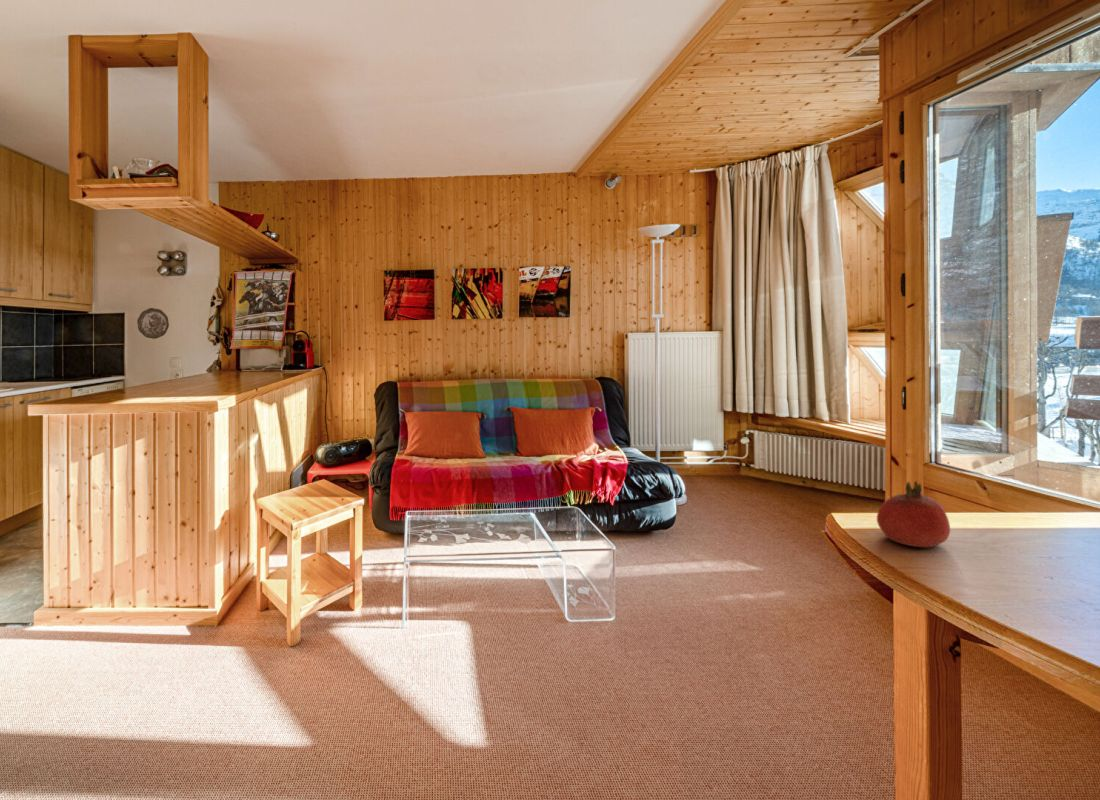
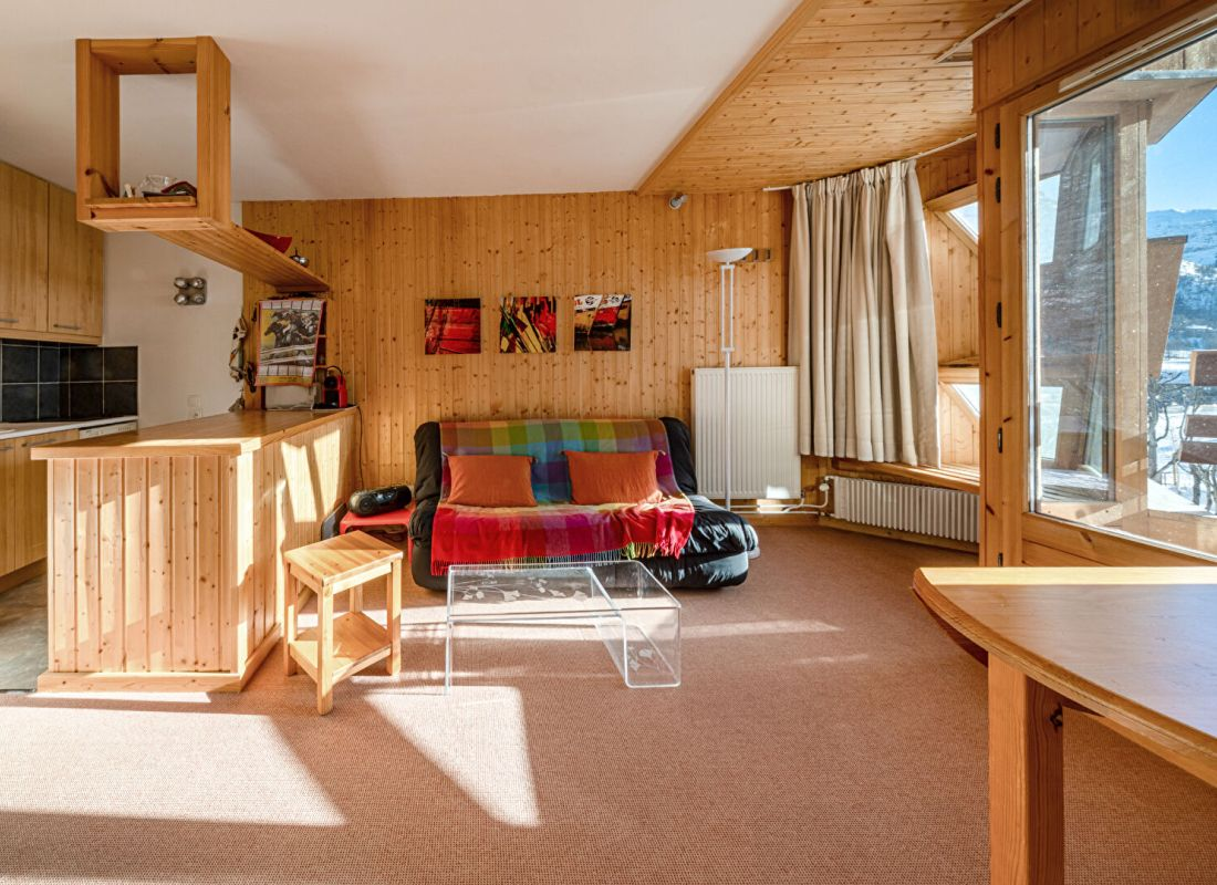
- decorative plate (153, 323)
- fruit (912, 511)
